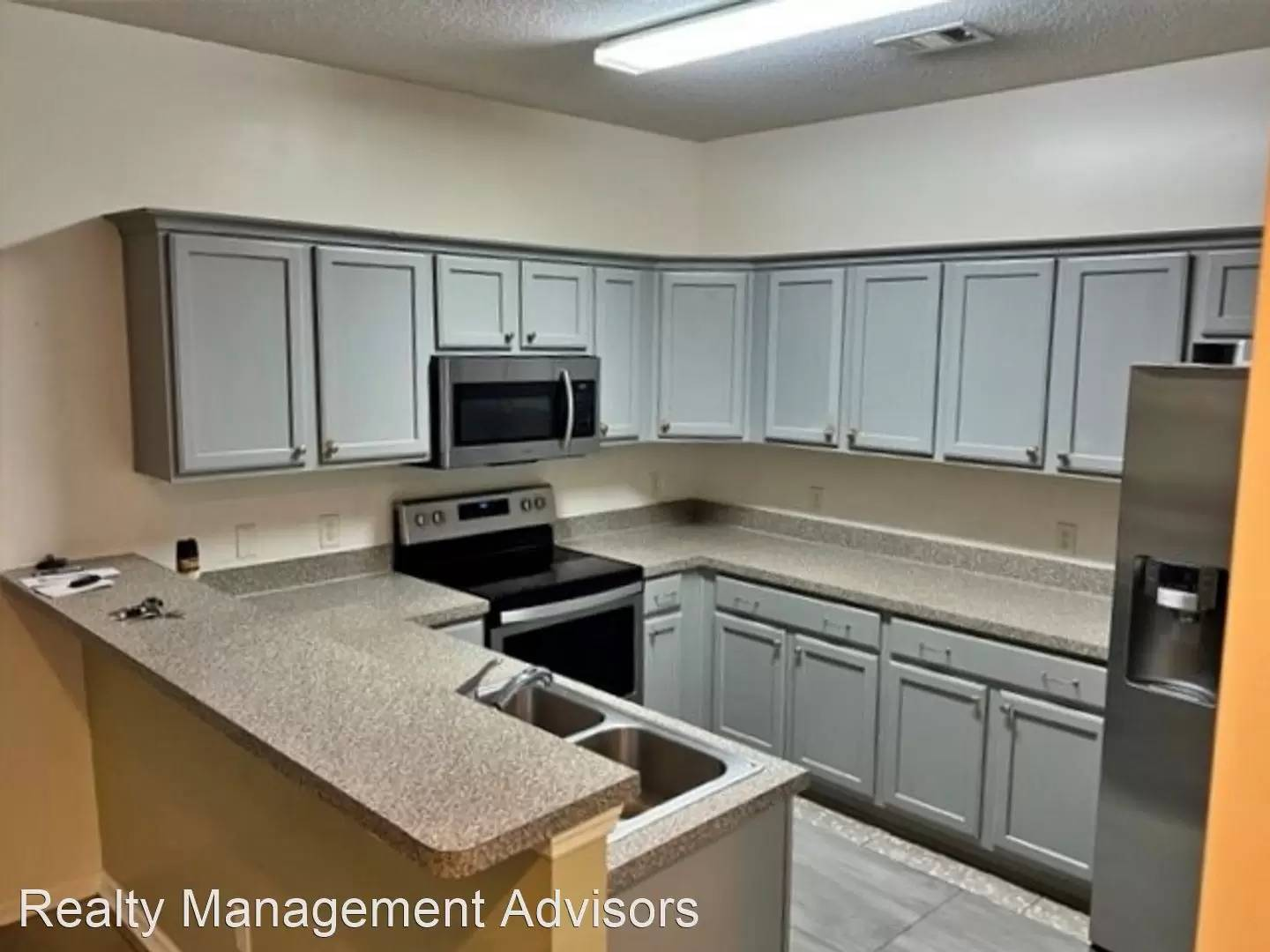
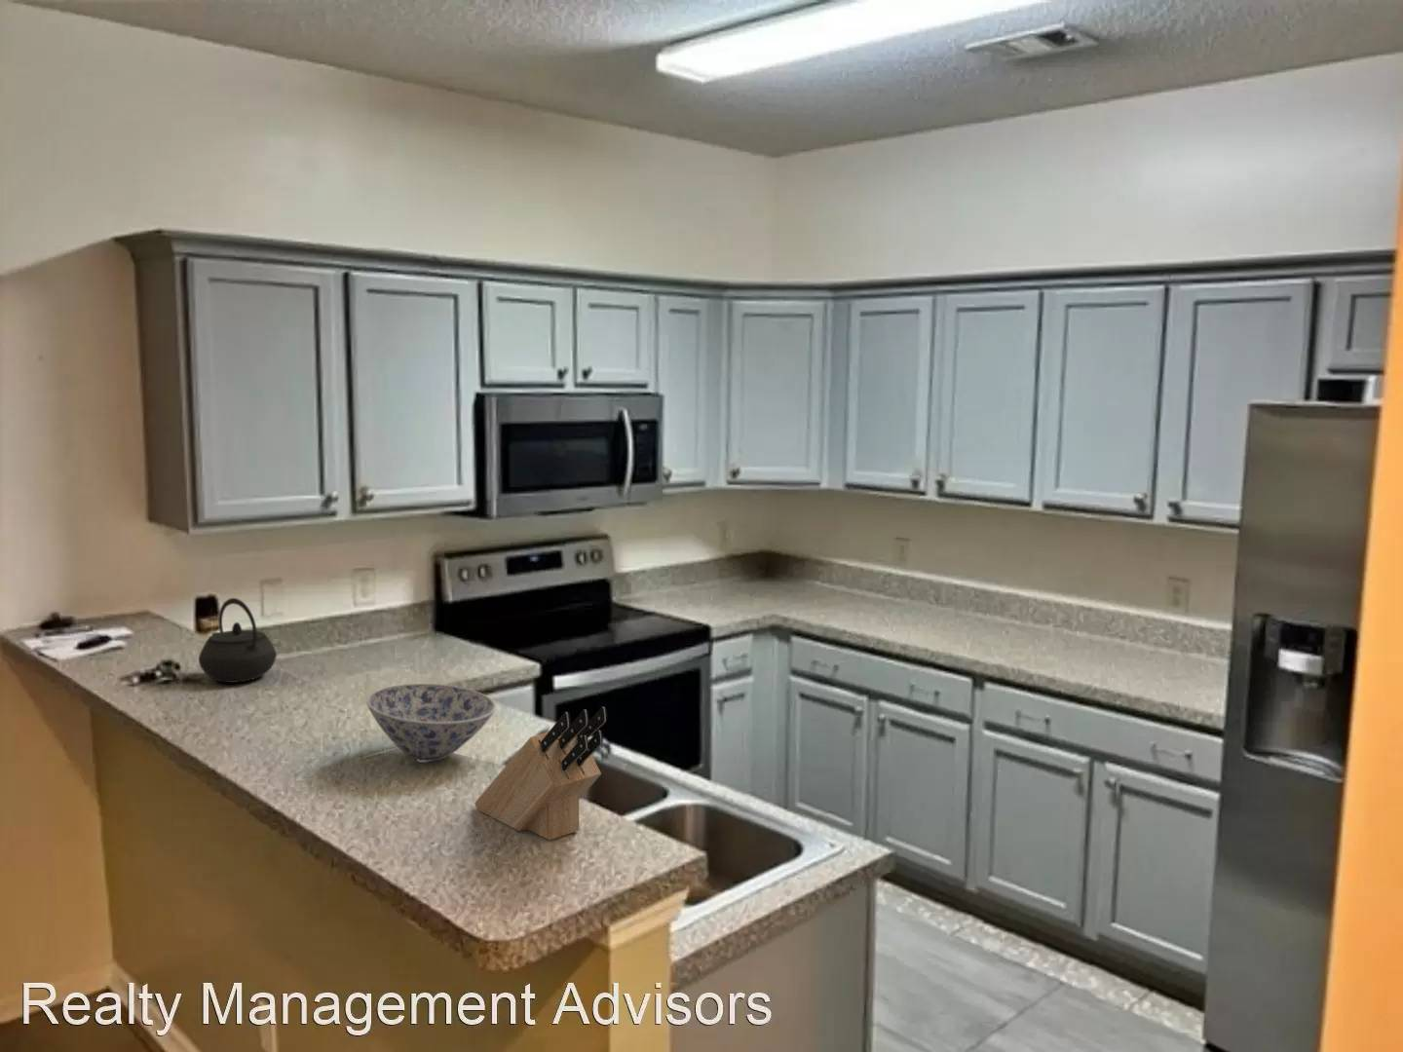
+ knife block (542, 760)
+ kettle (234, 637)
+ bowl (432, 727)
